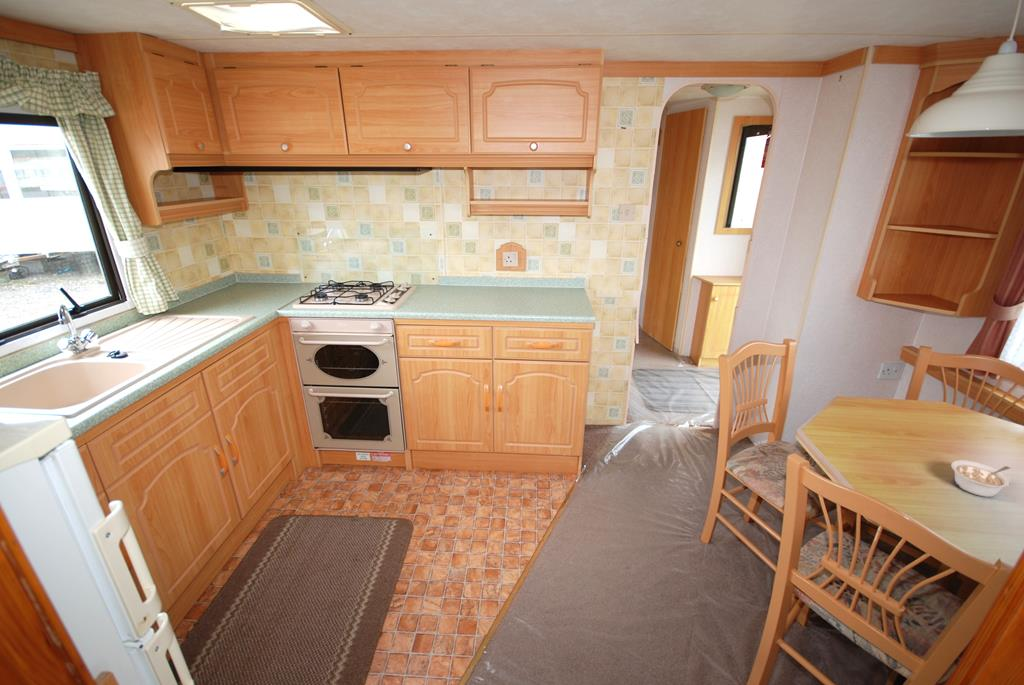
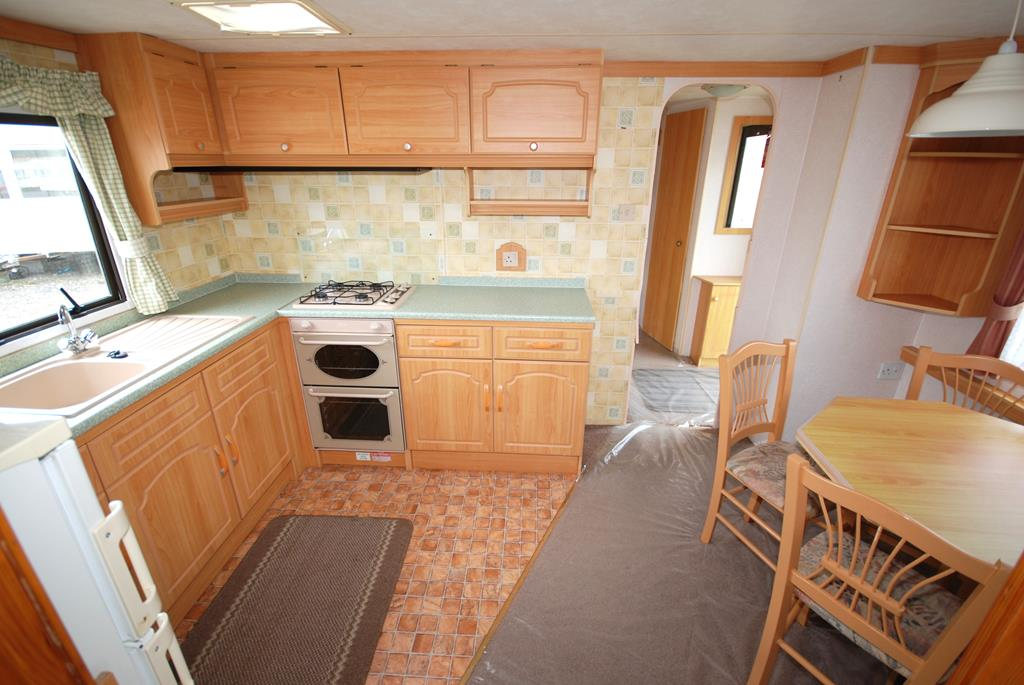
- legume (978, 477)
